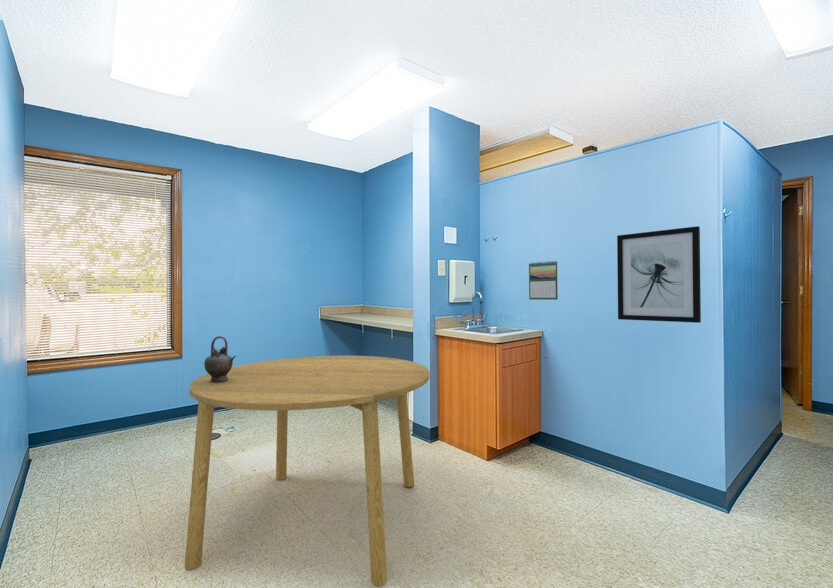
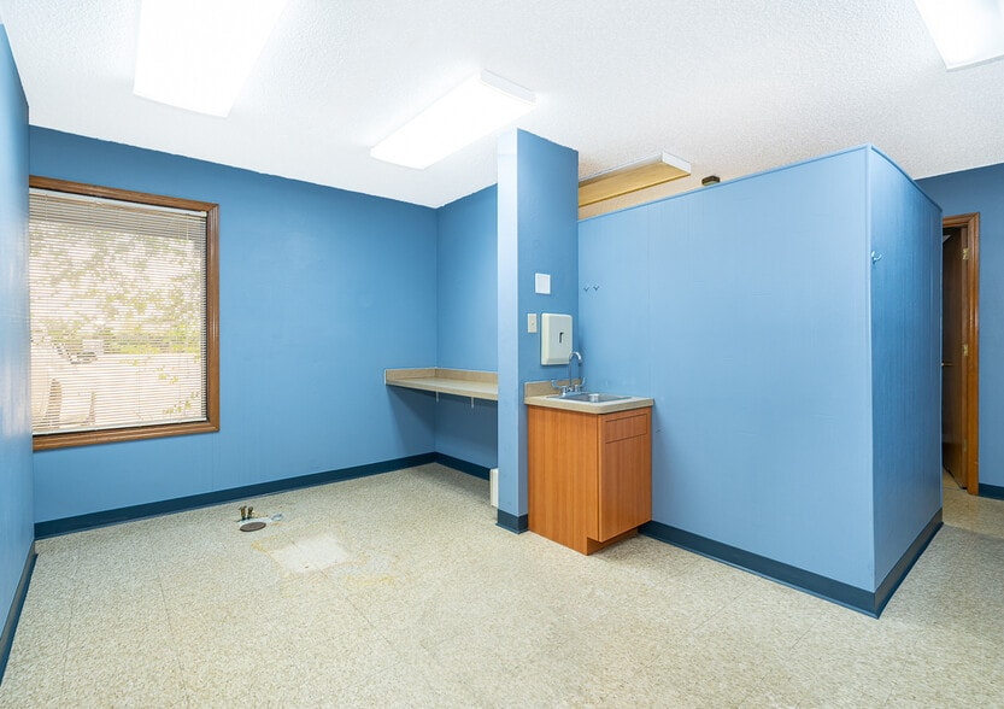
- wall art (656, 276)
- calendar (542, 280)
- teapot (221, 358)
- dining table (286, 445)
